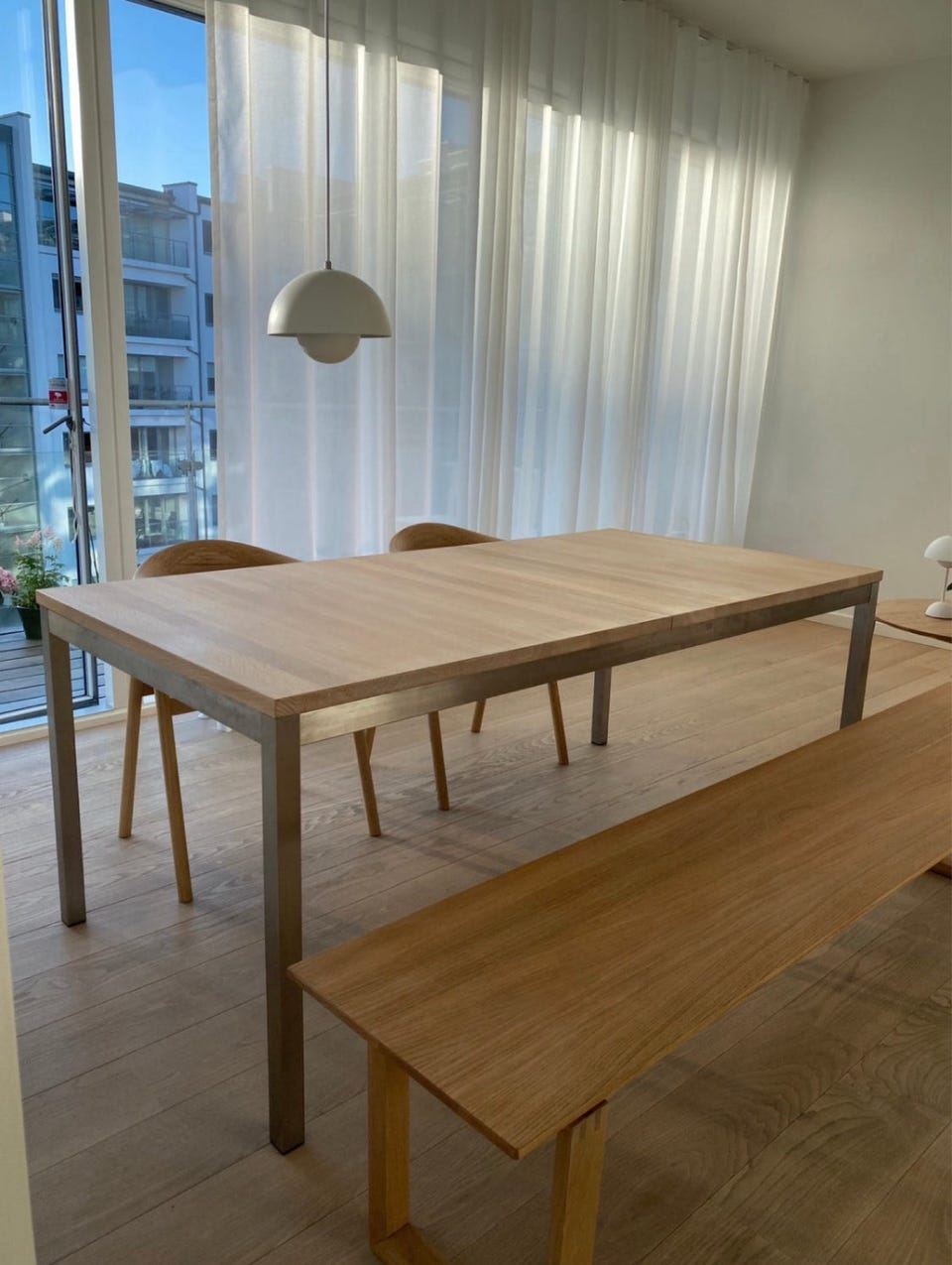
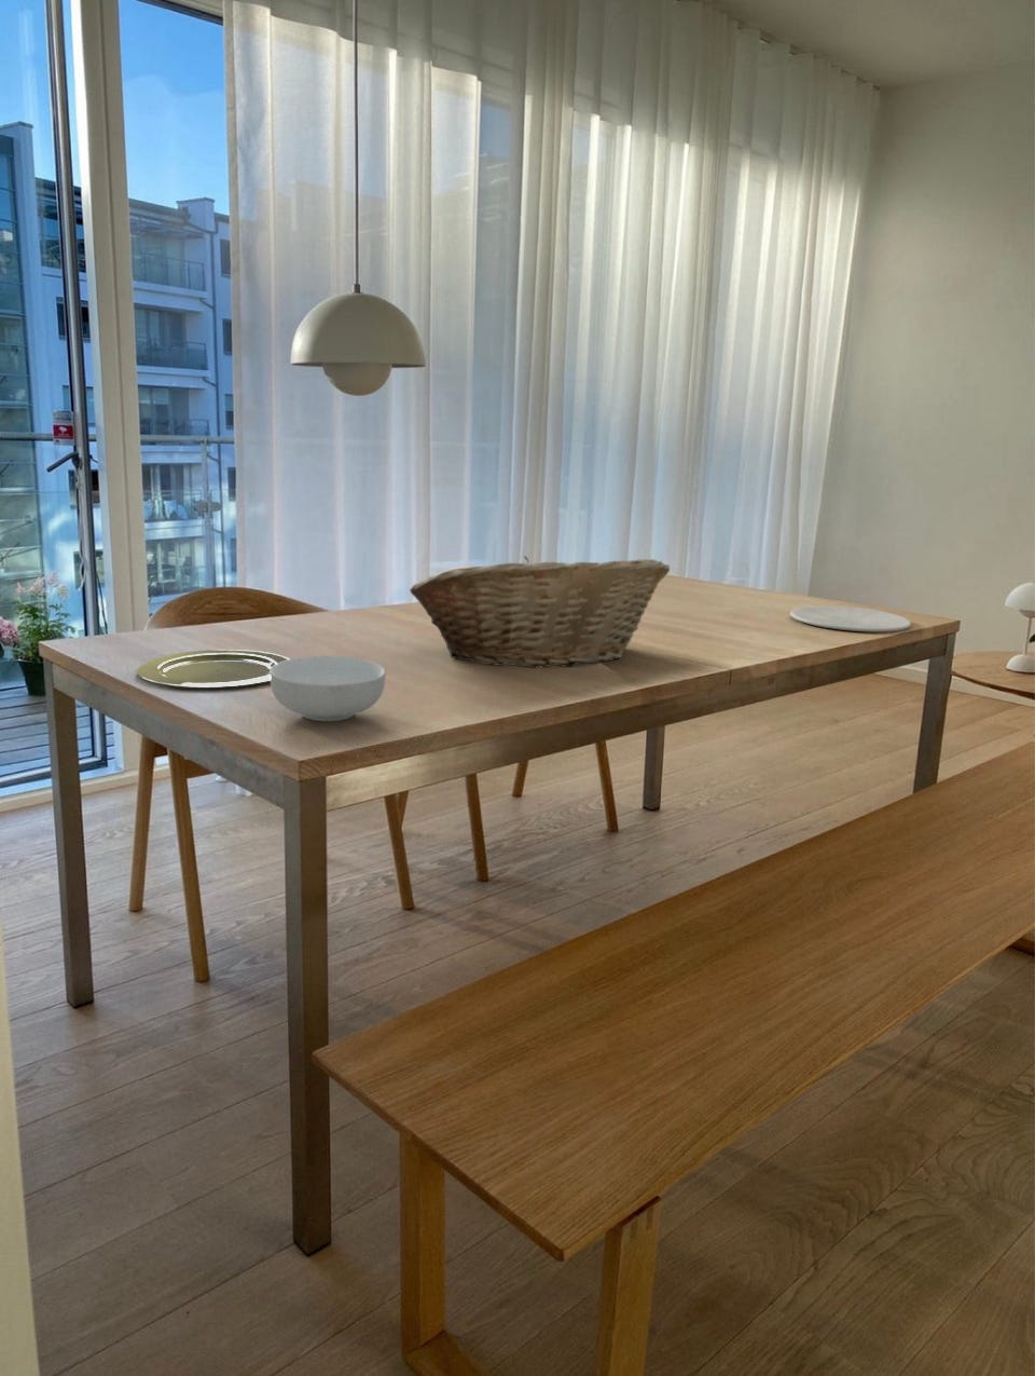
+ fruit basket (540, 602)
+ cereal bowl (327, 691)
+ plate (217, 668)
+ plate (848, 619)
